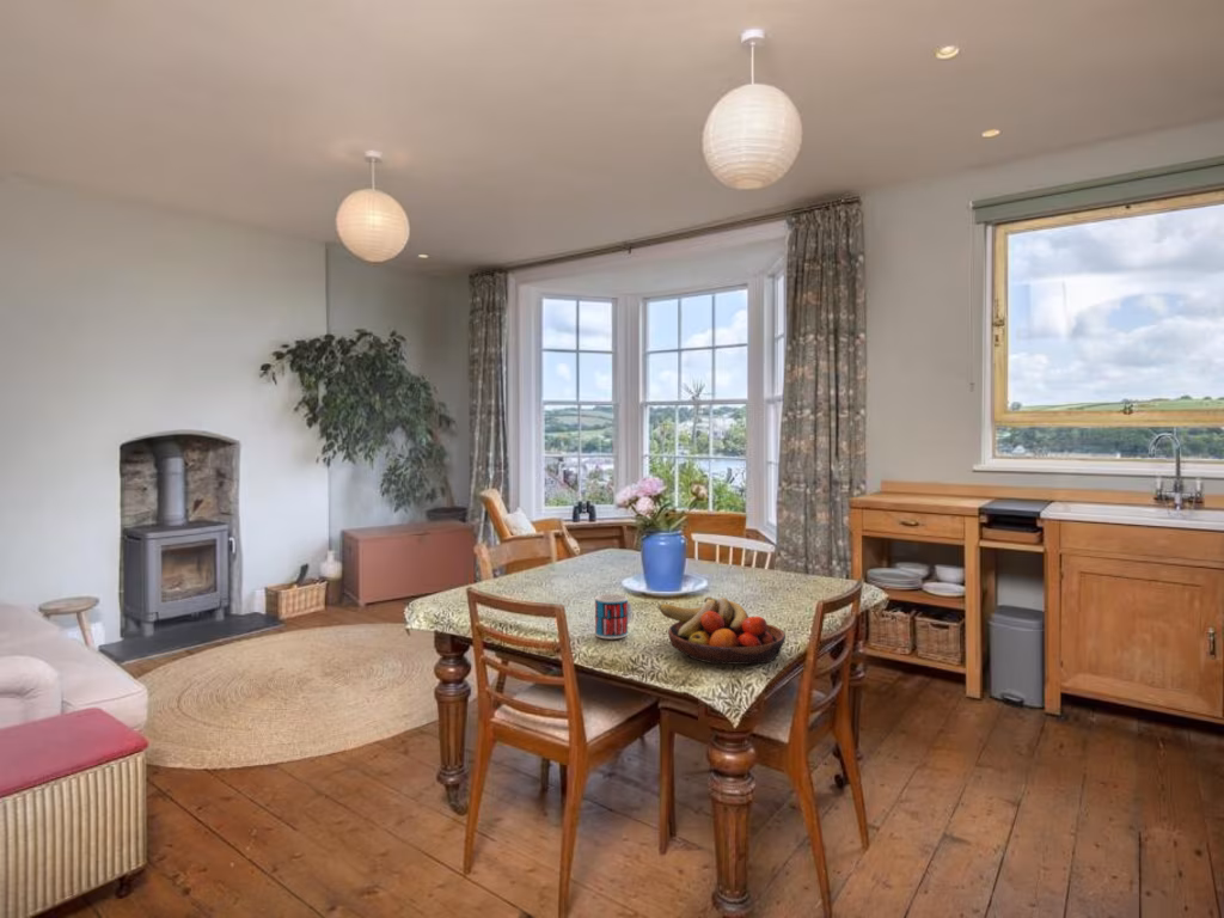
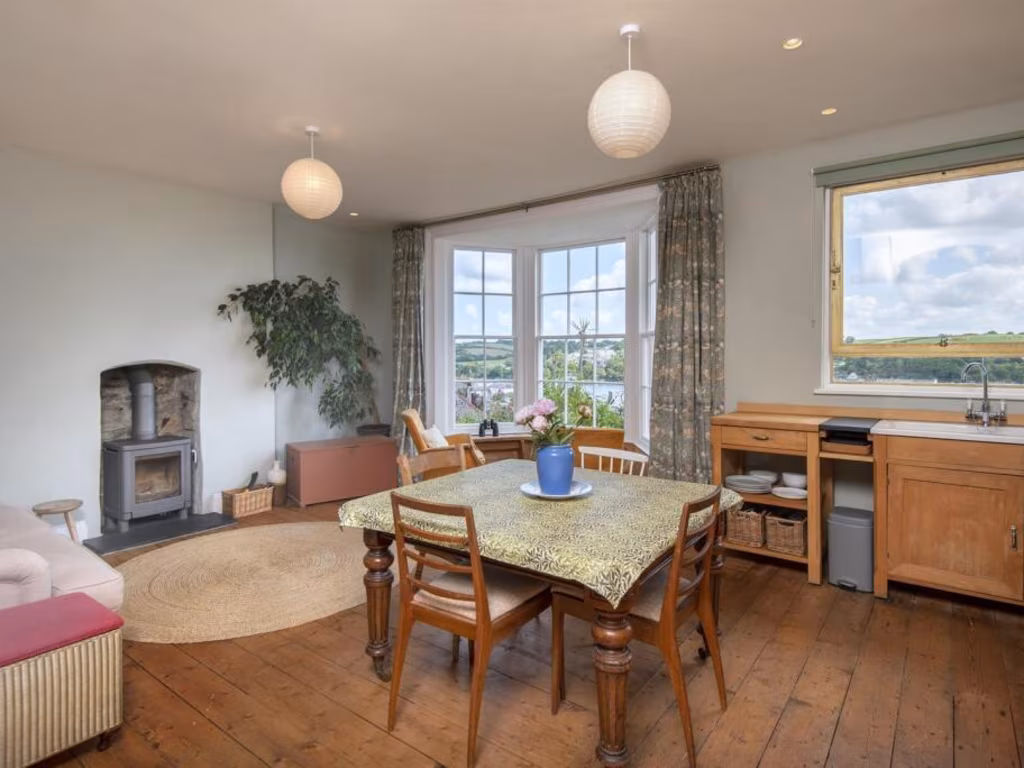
- fruit bowl (724, 626)
- mug (613, 614)
